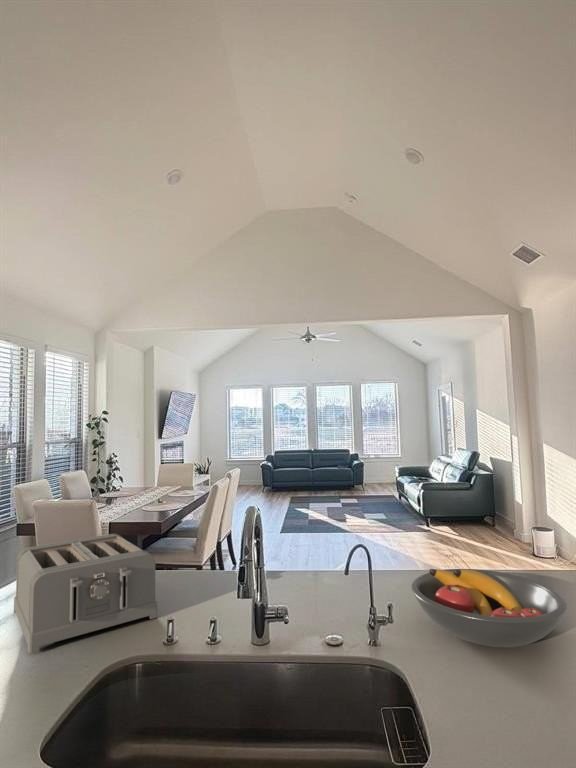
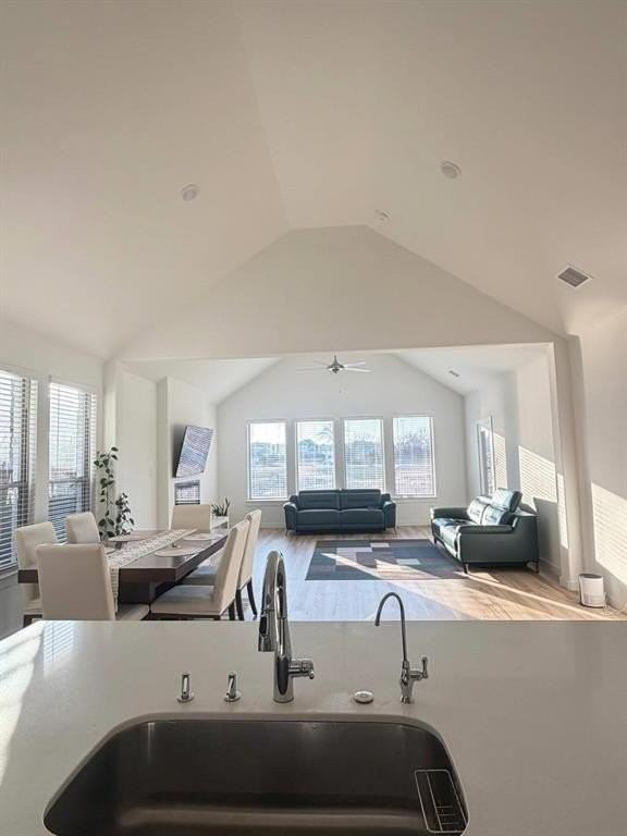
- fruit bowl (484, 605)
- toaster (85, 583)
